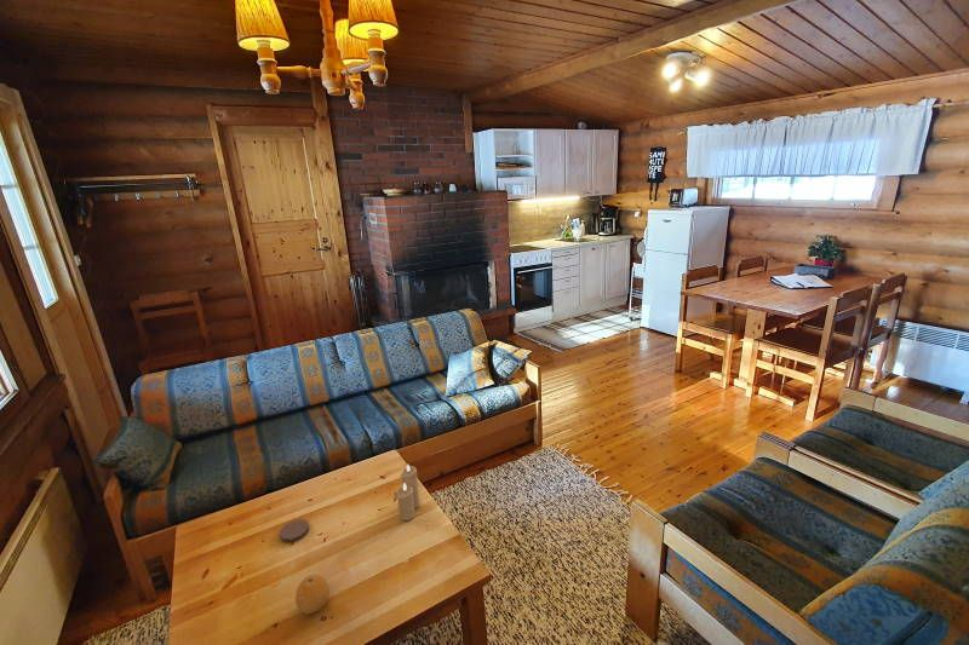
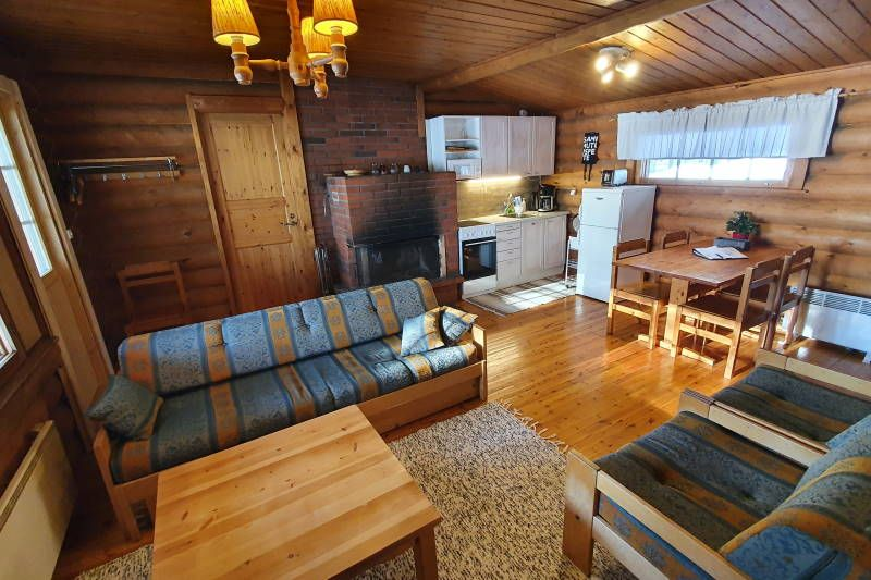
- candle (407, 490)
- fruit (313, 593)
- coaster (294, 530)
